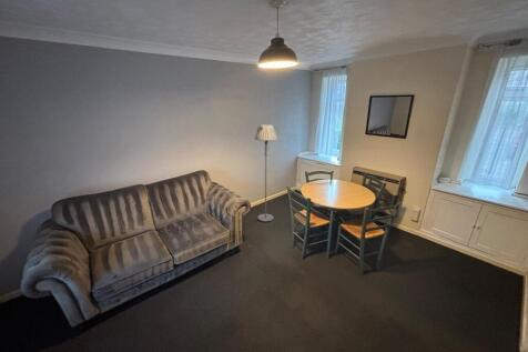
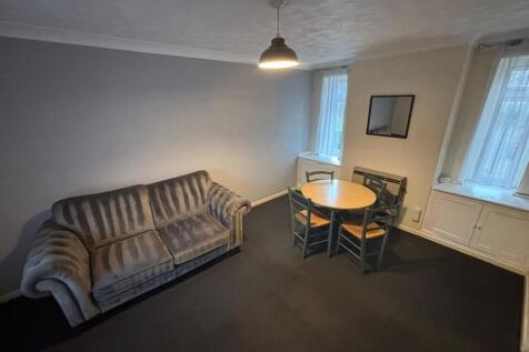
- floor lamp (265, 173)
